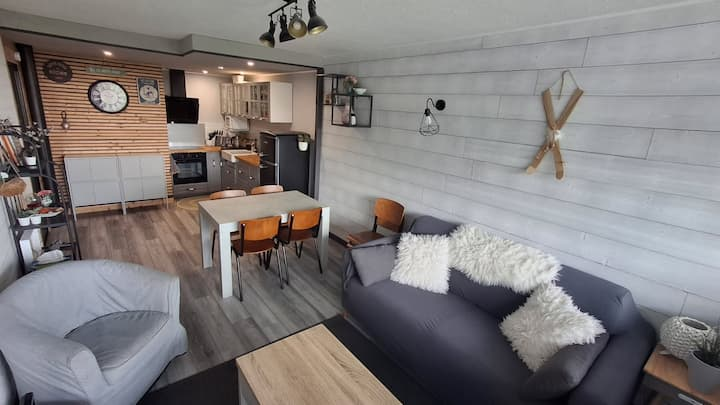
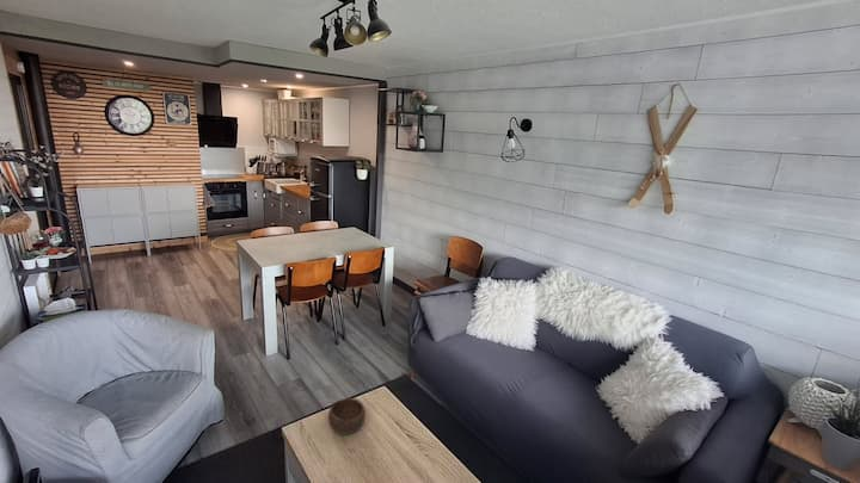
+ bowl (346, 416)
